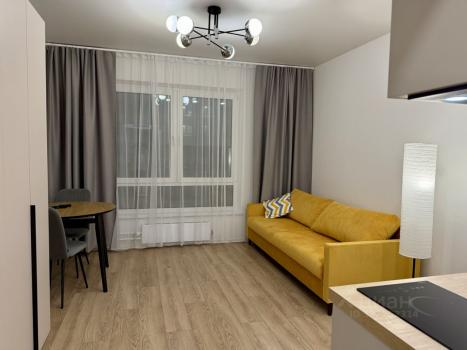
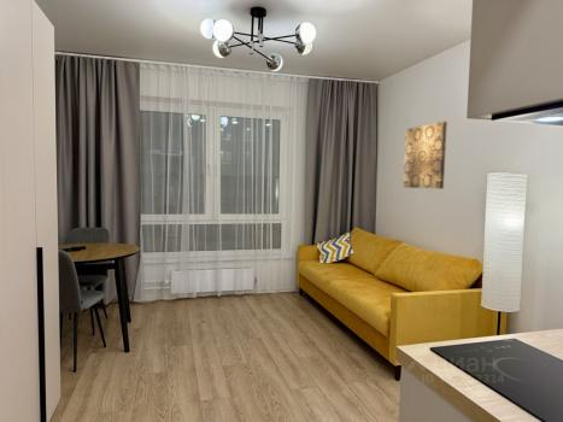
+ wall art (423, 157)
